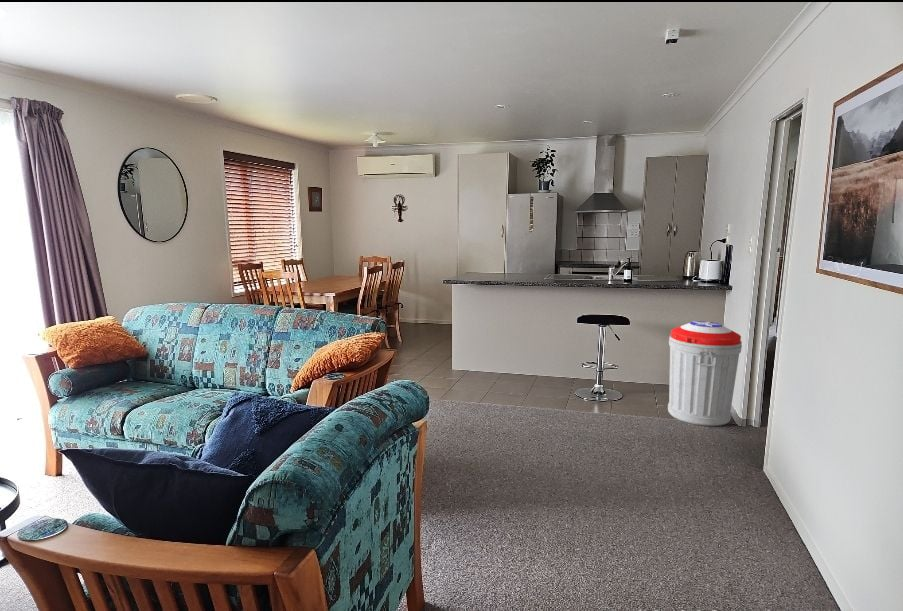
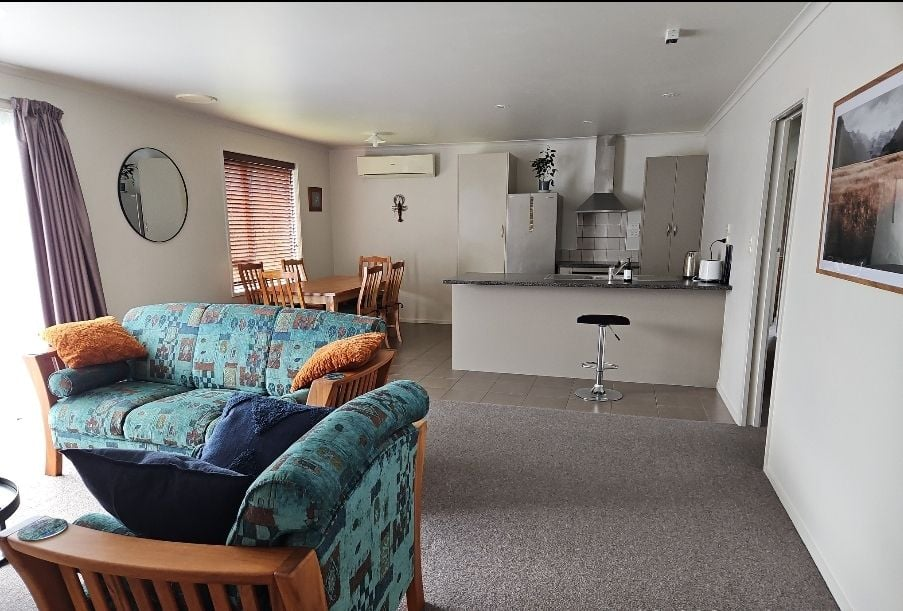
- trash can (702, 370)
